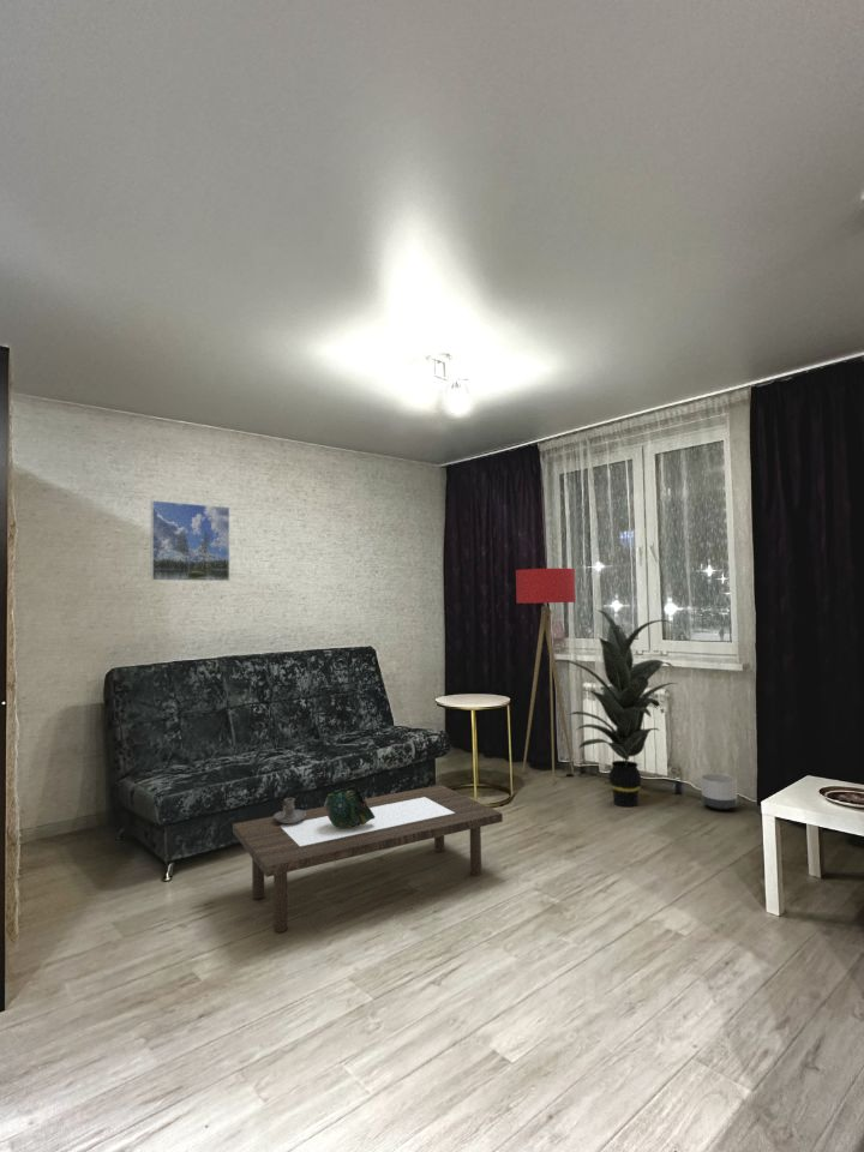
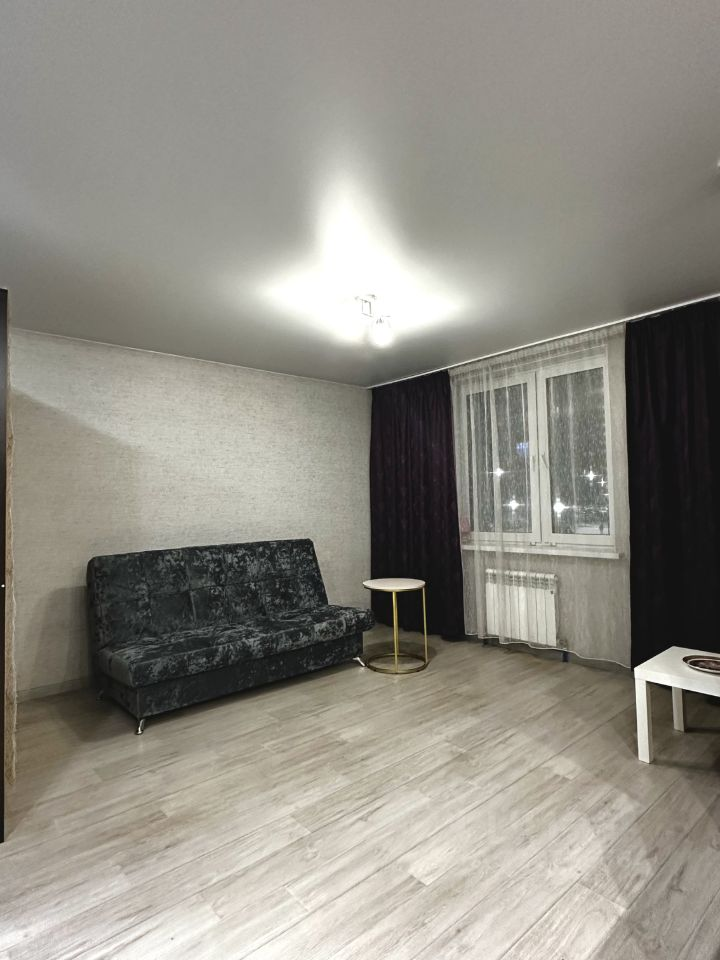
- floor lamp (546, 674)
- planter (719, 792)
- coffee table (370, 851)
- decorative bowl (348, 805)
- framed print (191, 541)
- indoor plant (619, 704)
- candle holder (288, 808)
